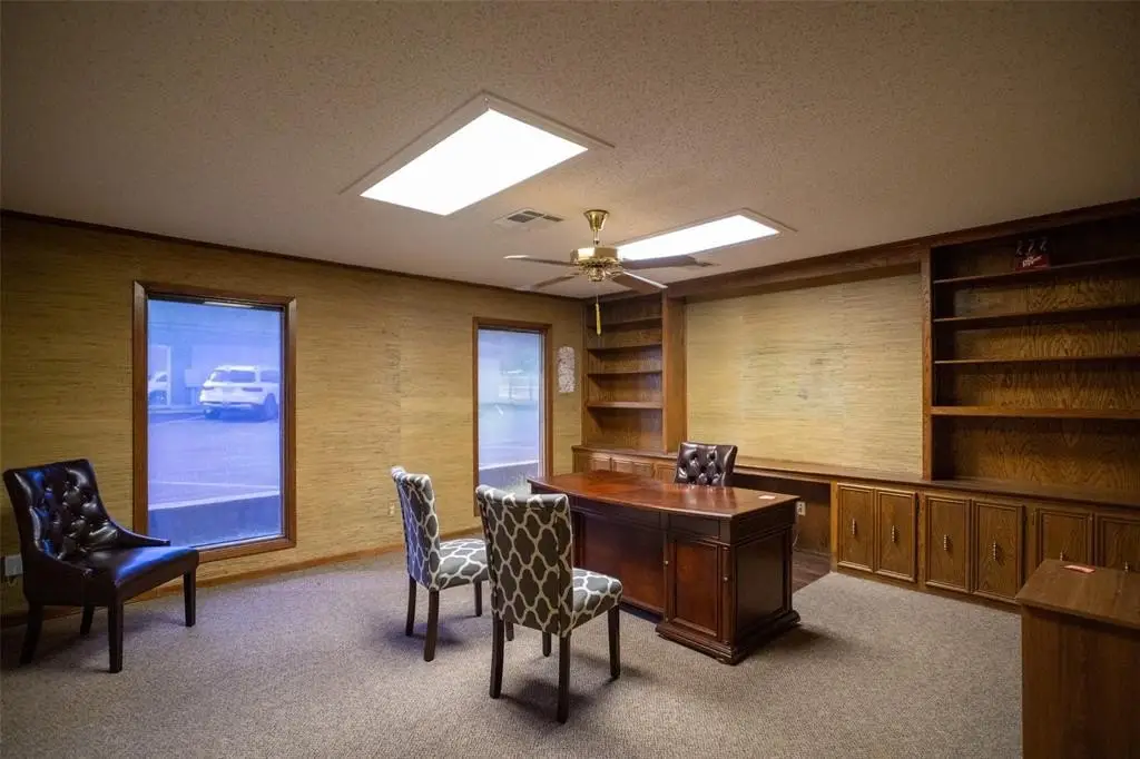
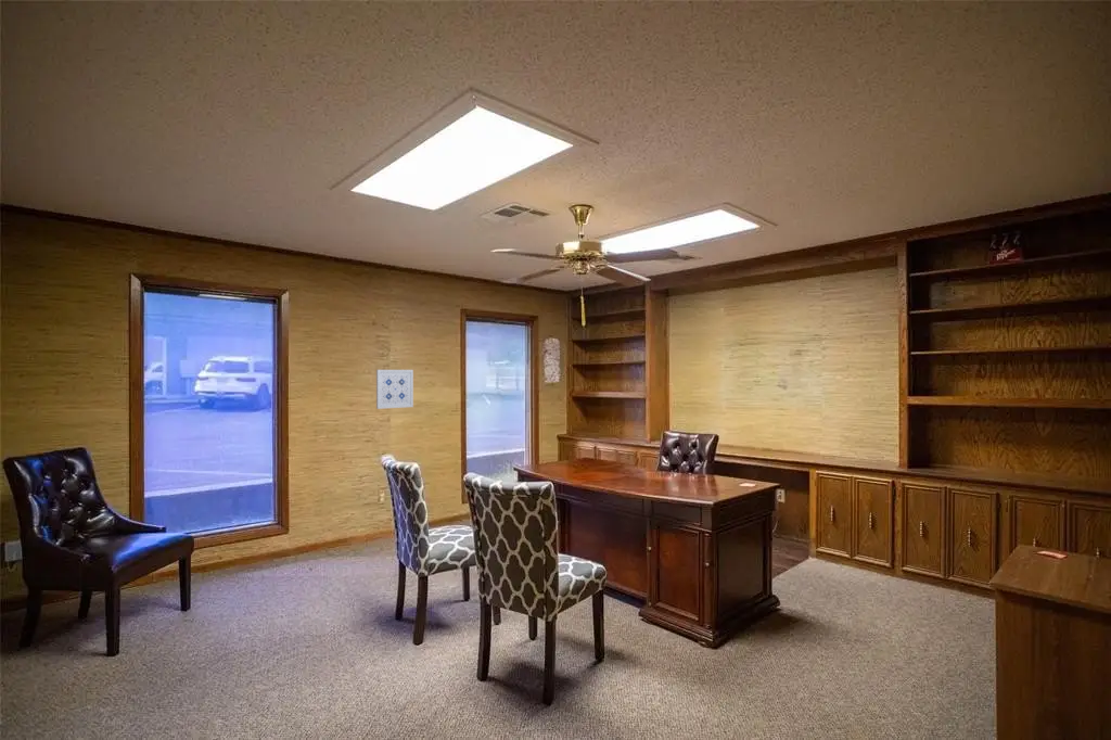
+ wall art (395, 388)
